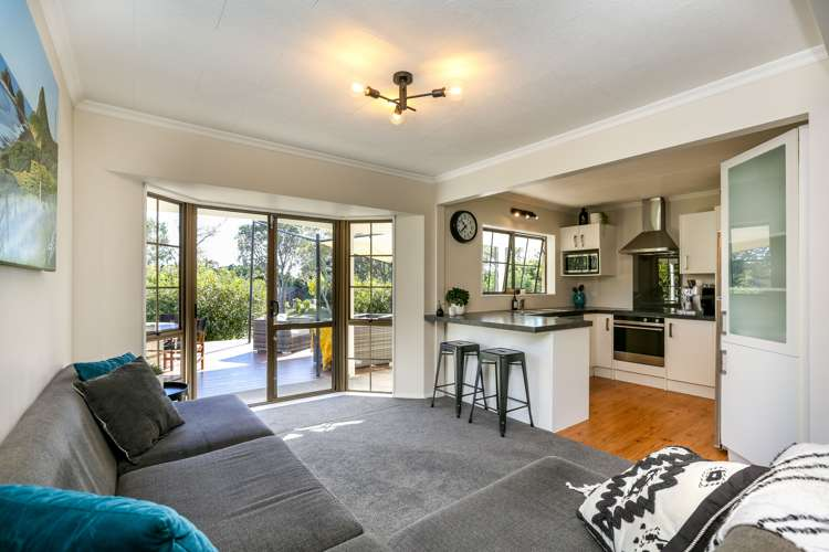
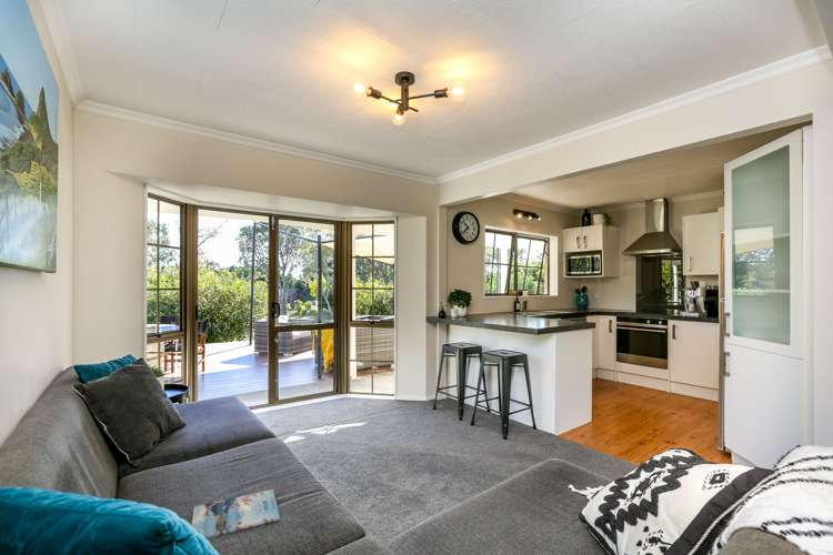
+ magazine (235, 513)
